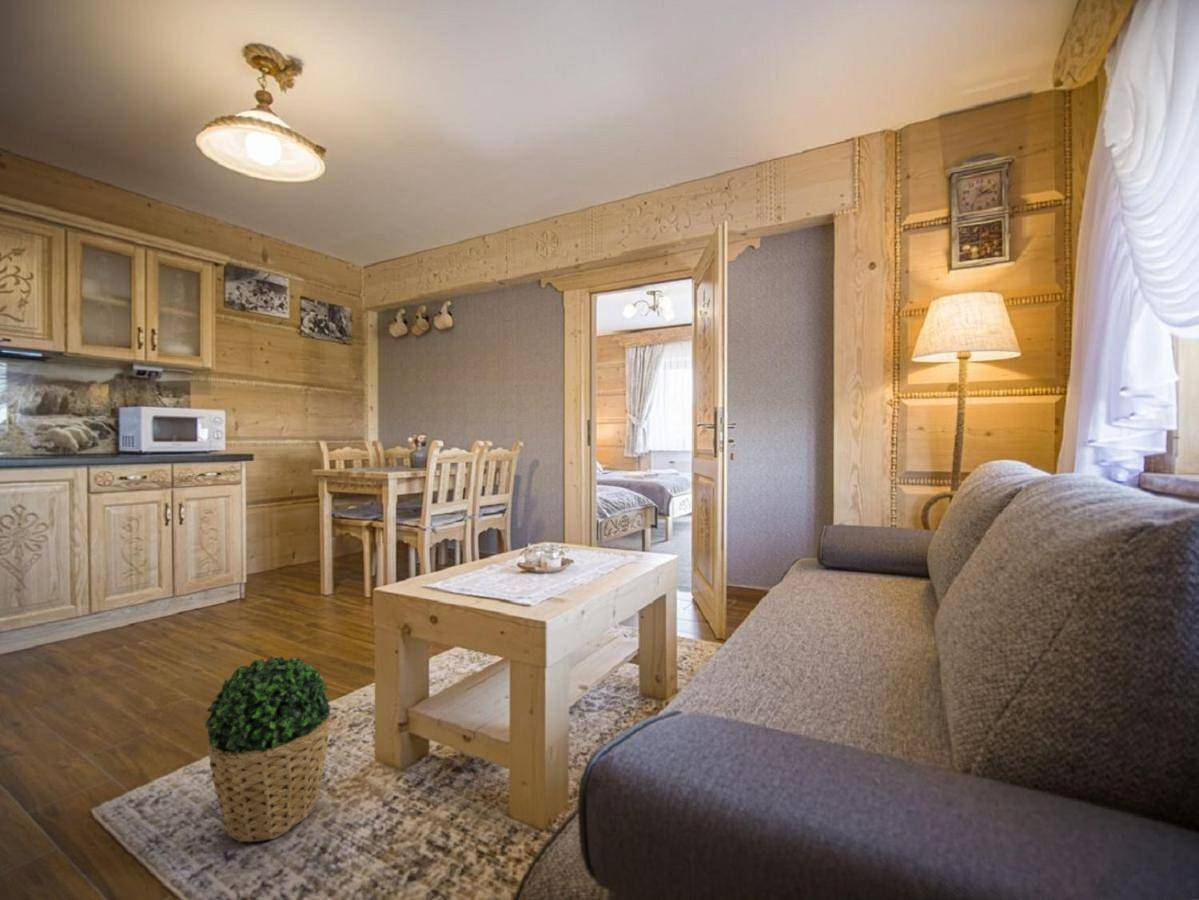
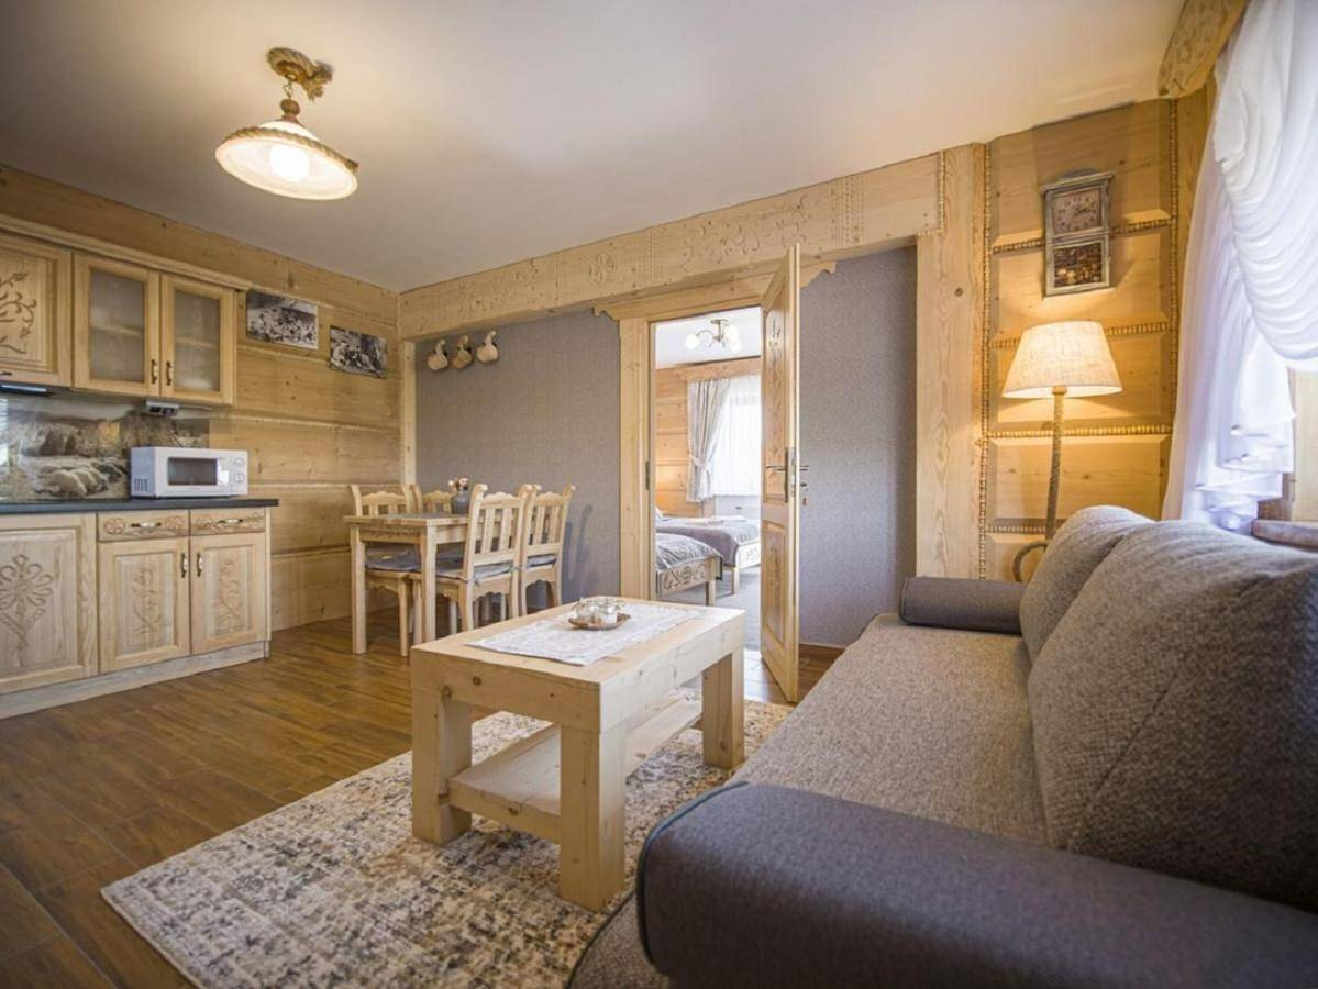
- potted plant (271, 737)
